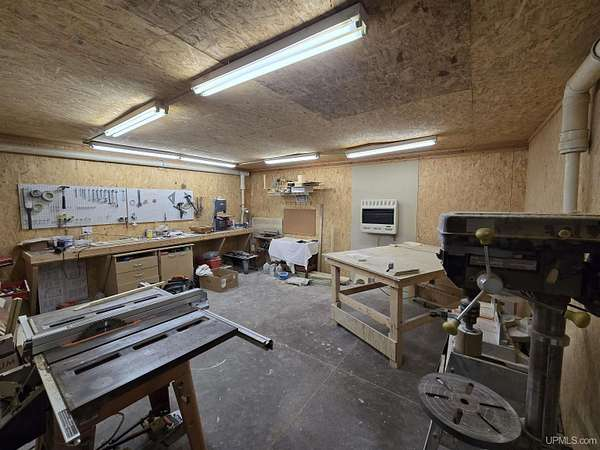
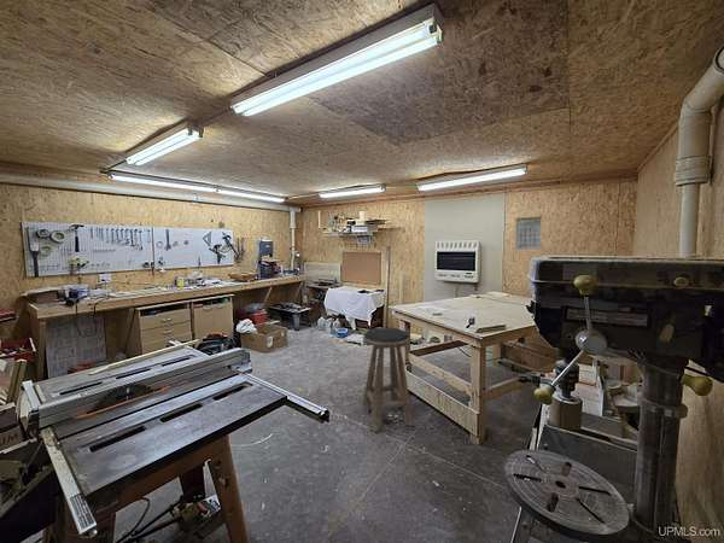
+ calendar (527, 229)
+ stool (383, 375)
